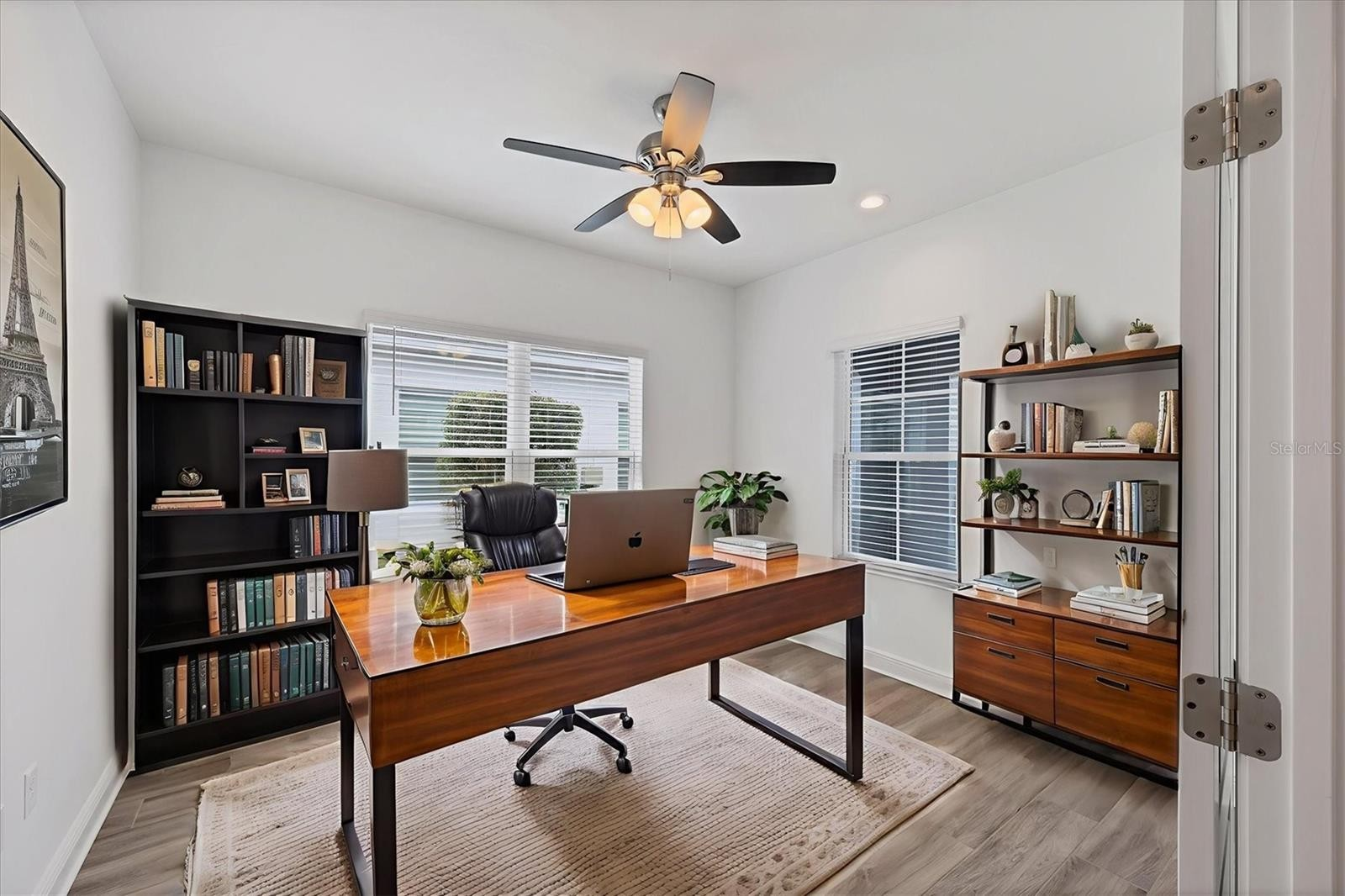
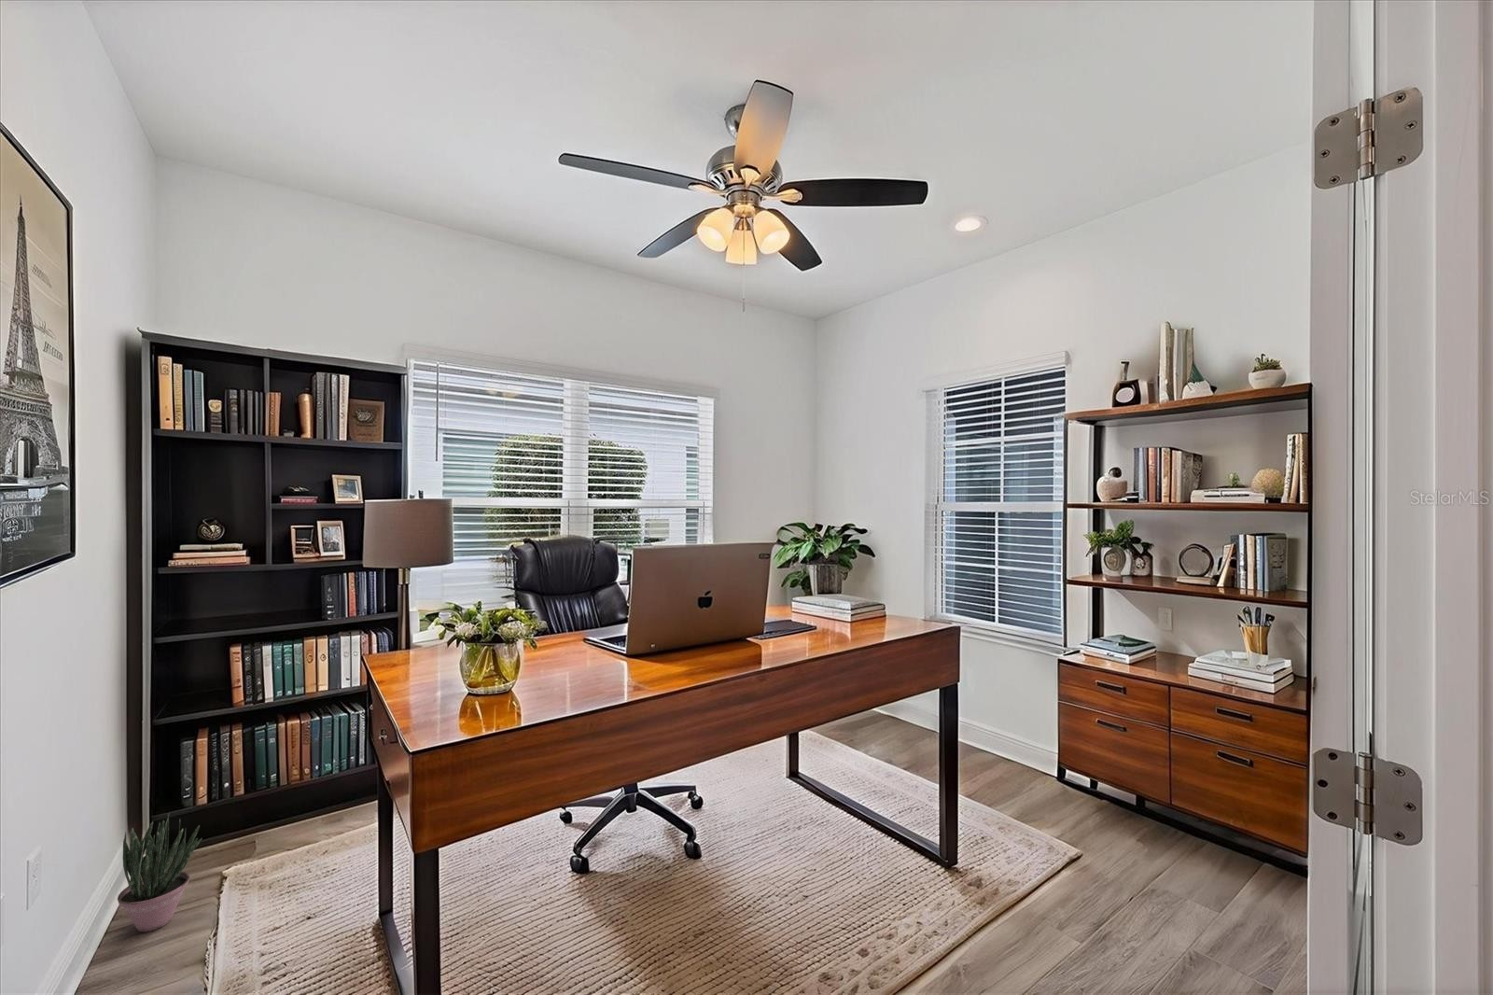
+ potted plant (161, 868)
